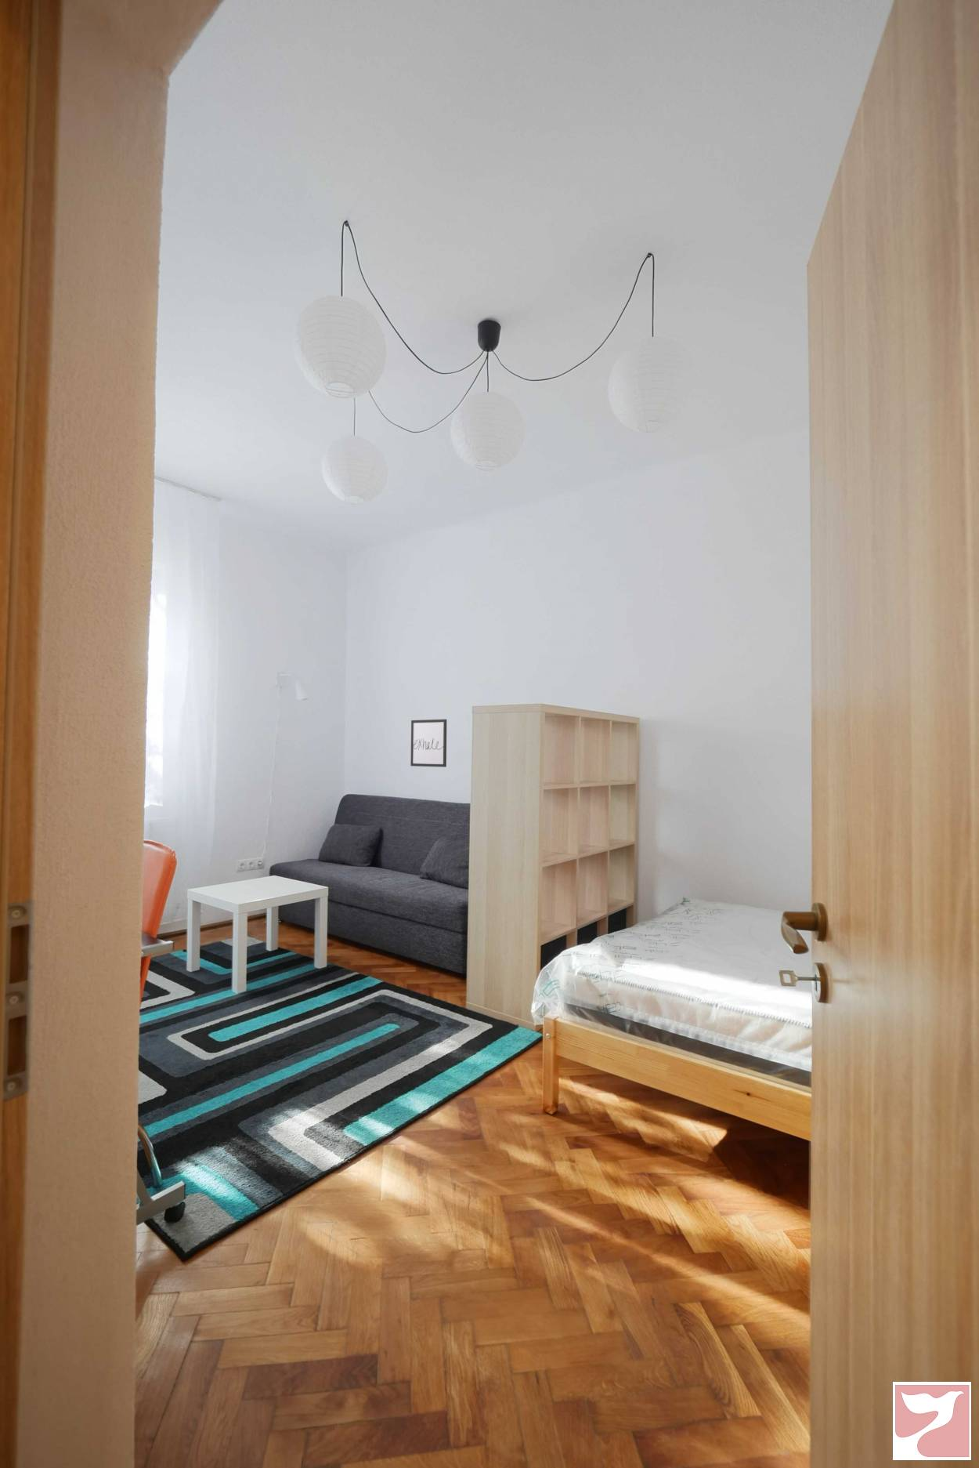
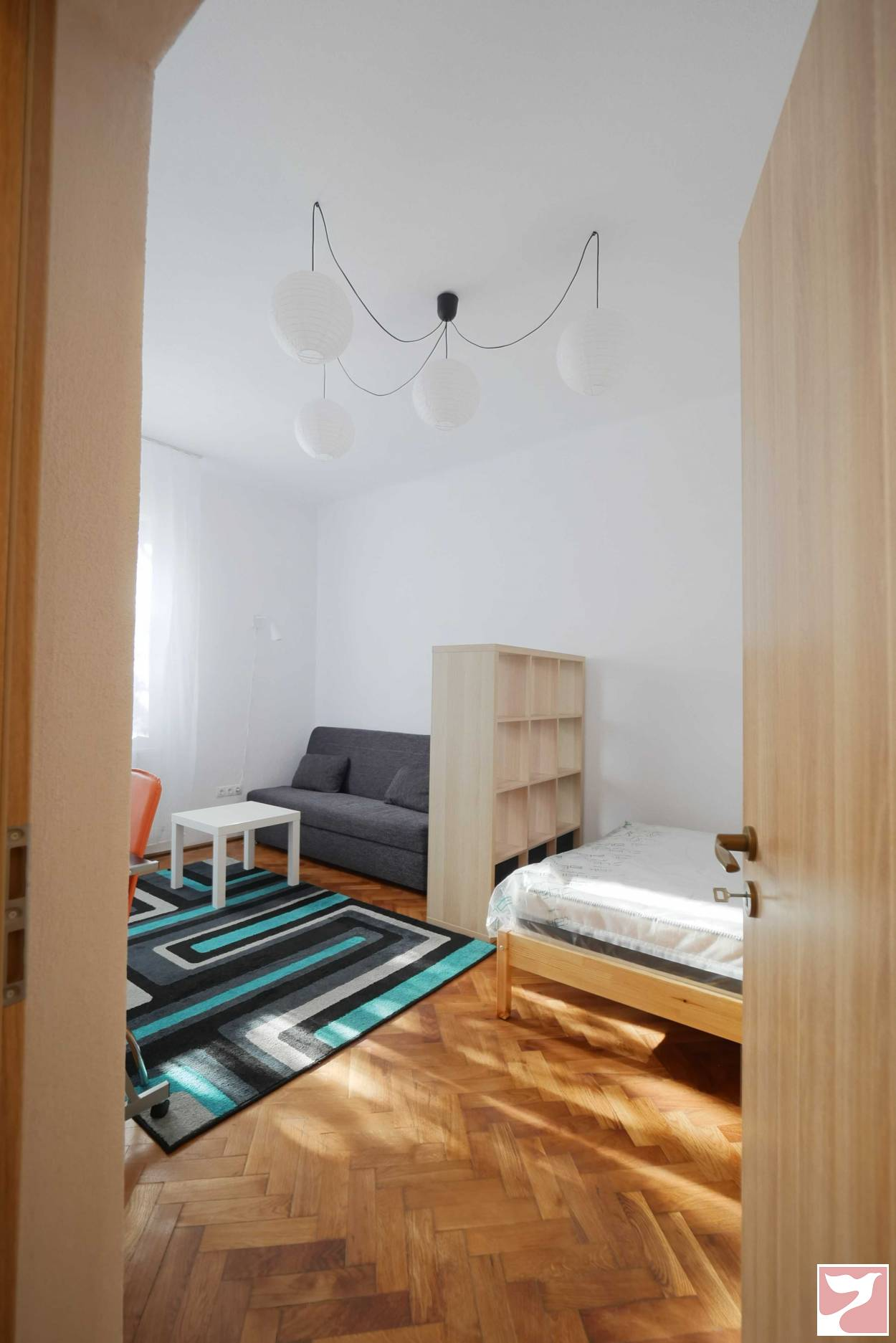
- wall art (427, 743)
